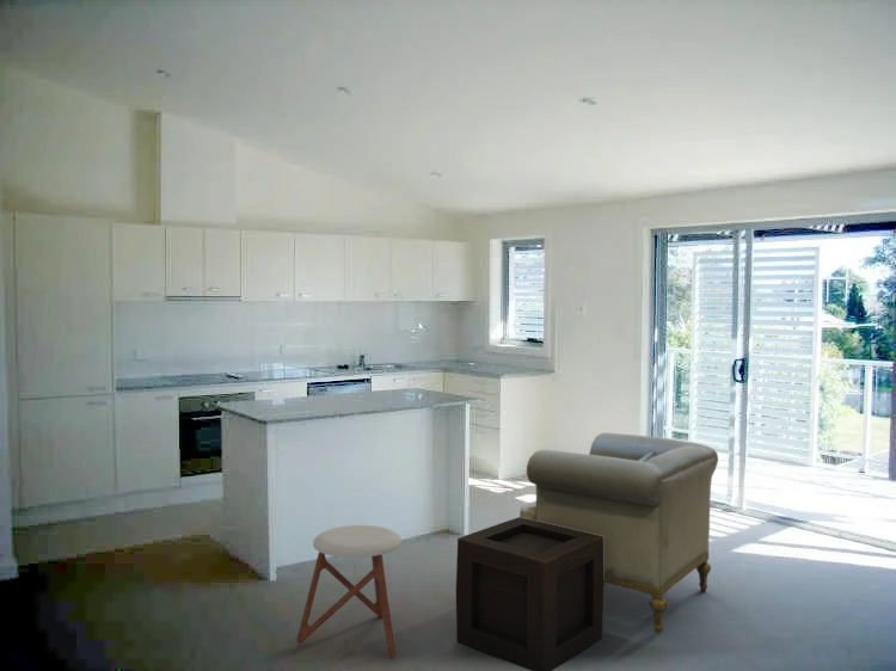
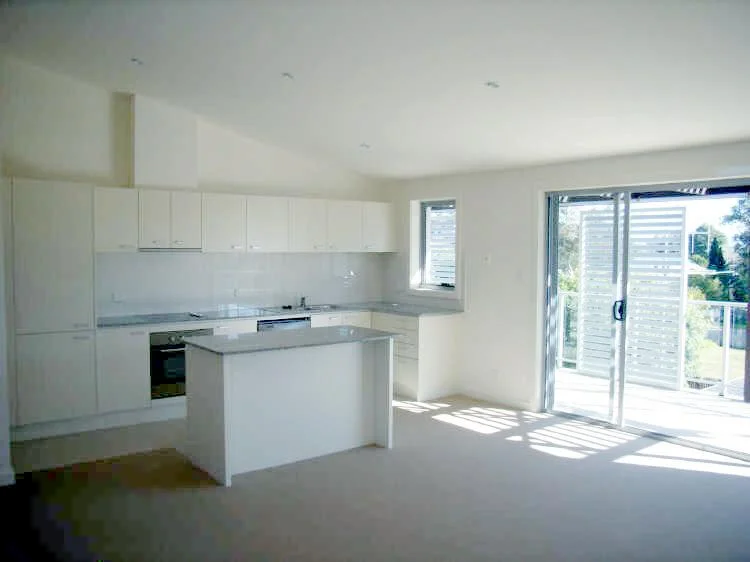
- armchair (613, 517)
- stool (361, 584)
- wooden crate (529, 589)
